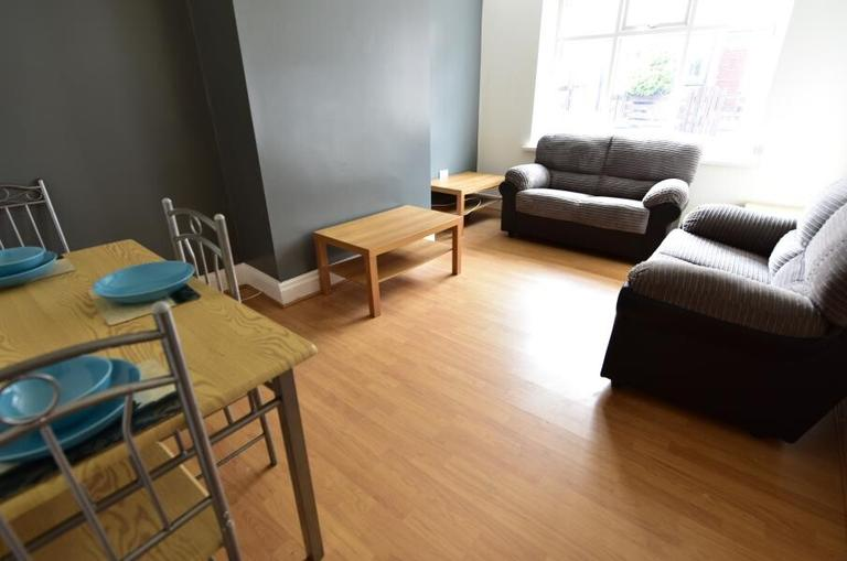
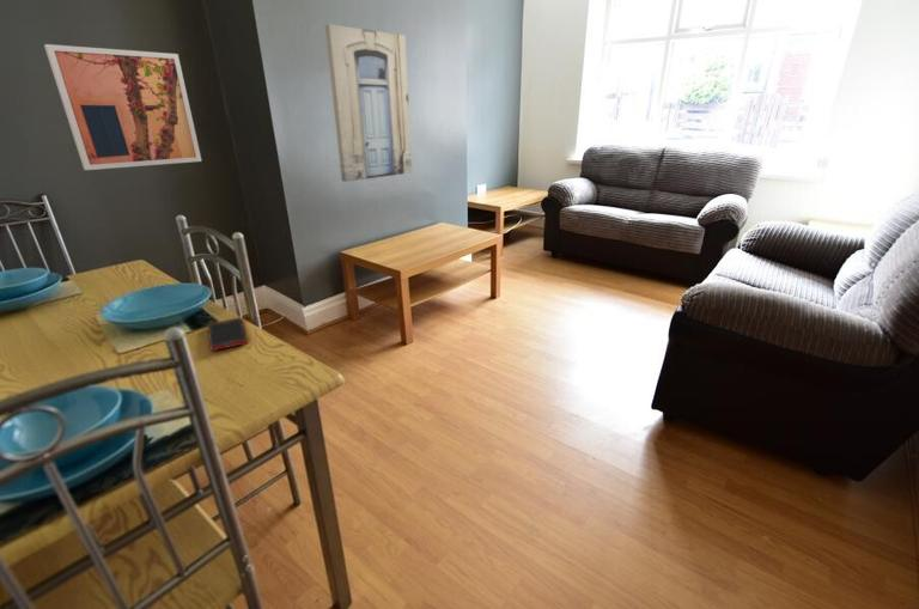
+ cell phone (227, 333)
+ wall art (373, 108)
+ wall art (132, 110)
